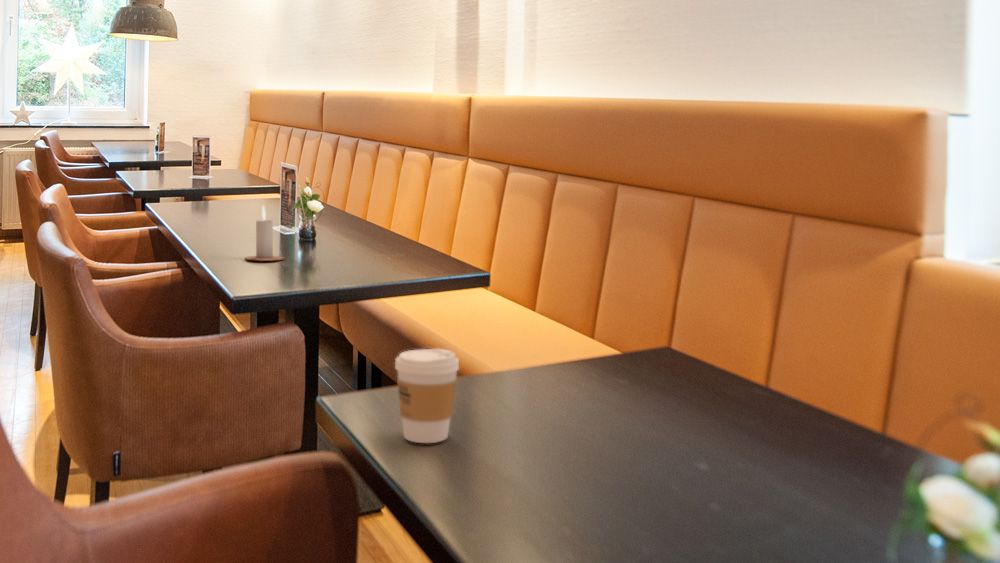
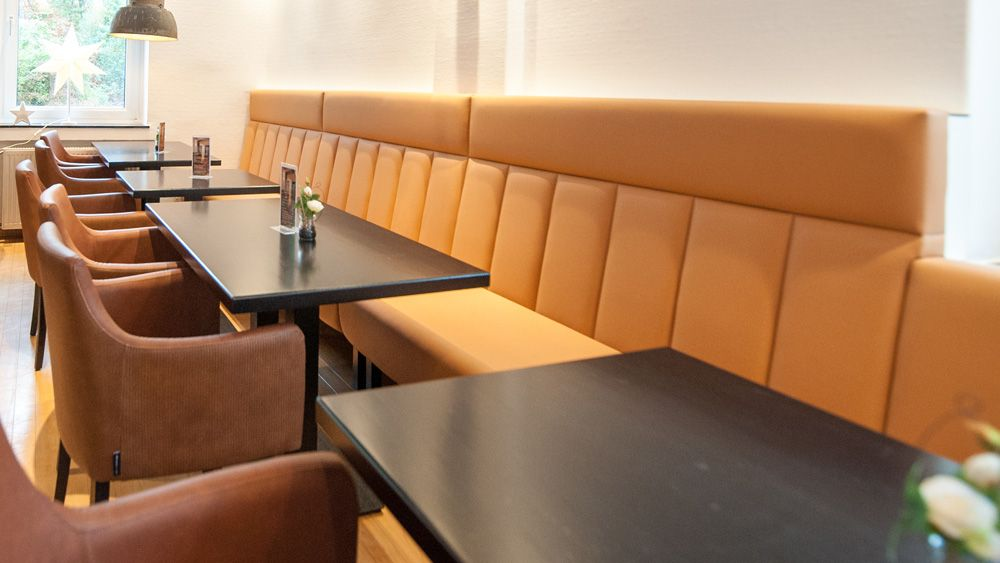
- candle (264, 231)
- coffee cup (426, 394)
